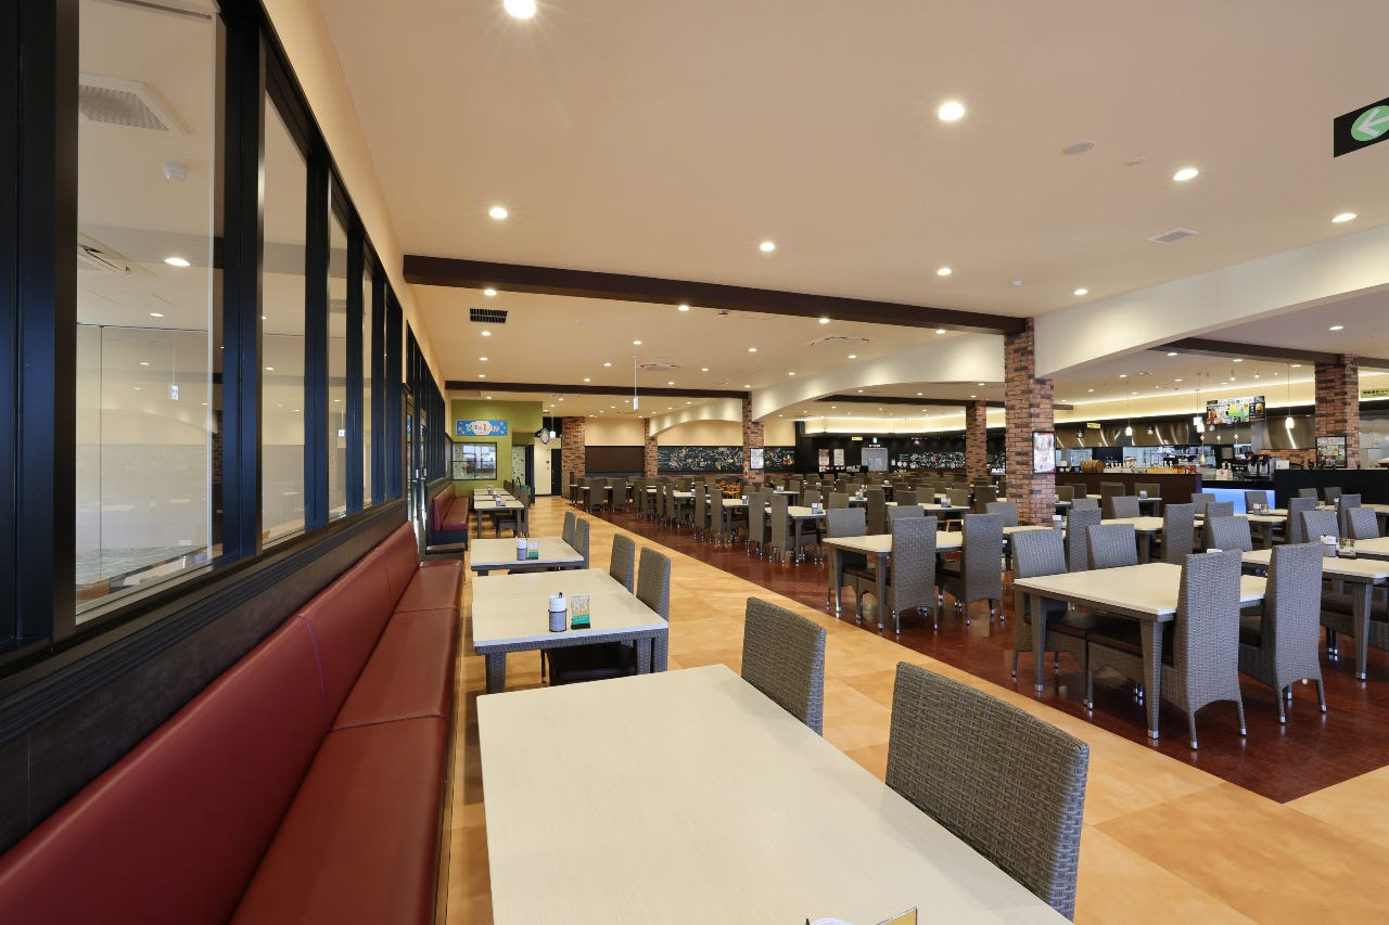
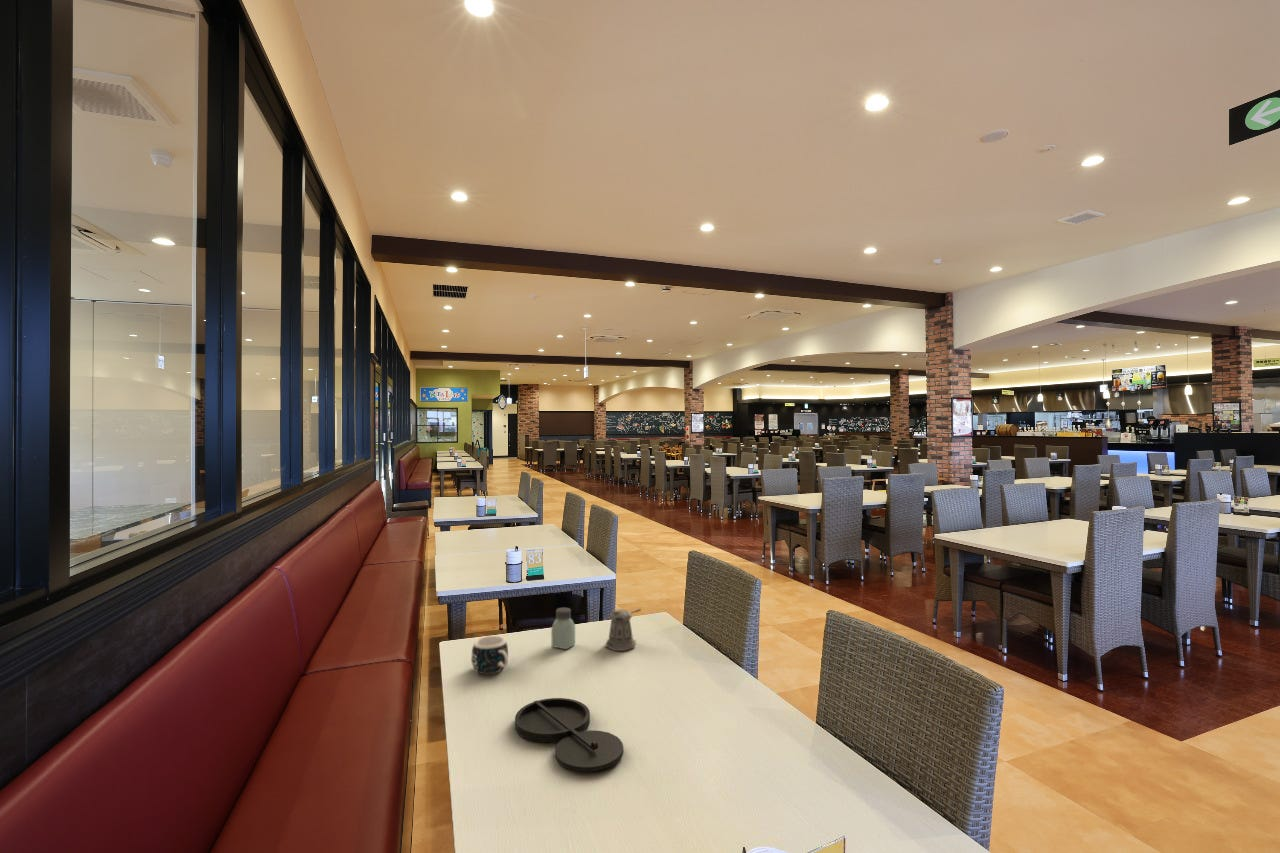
+ saltshaker (563, 627)
+ pepper shaker (623, 626)
+ mug (493, 656)
+ plate (568, 729)
